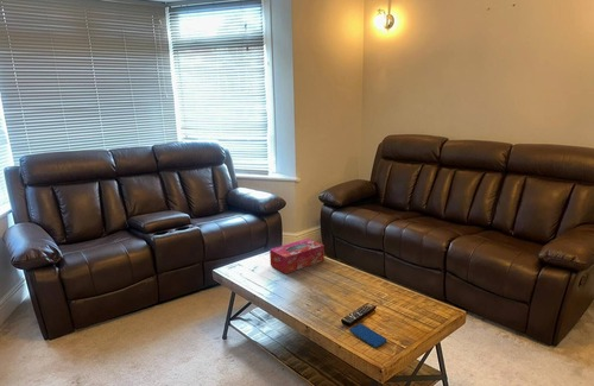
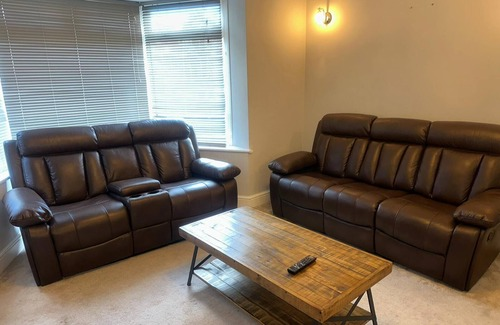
- smartphone (367, 335)
- tissue box (297, 254)
